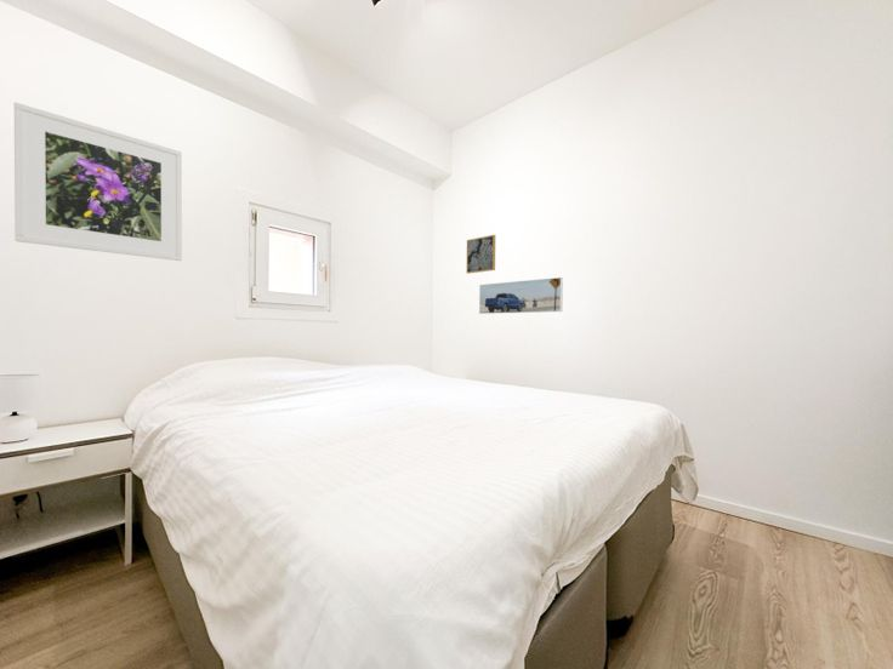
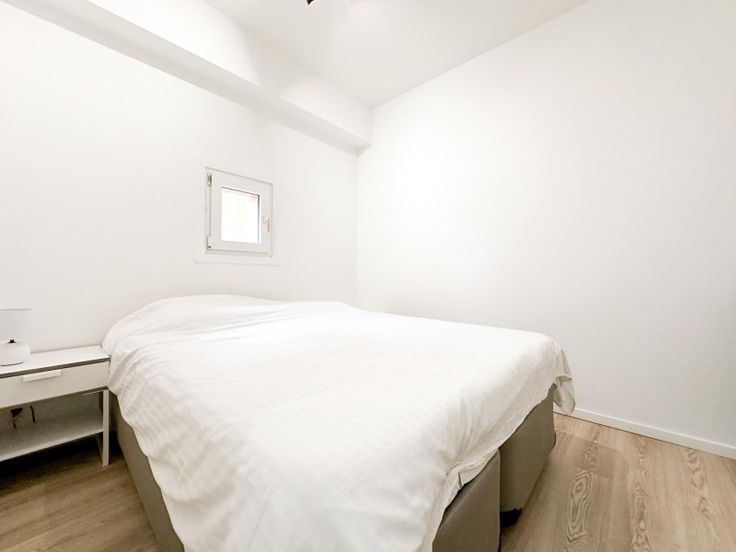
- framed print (517, 297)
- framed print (108, 191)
- wall art (480, 255)
